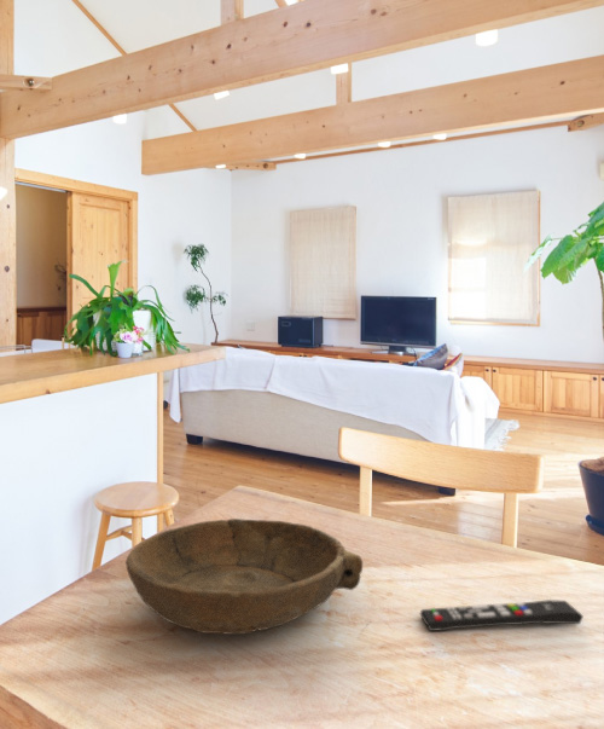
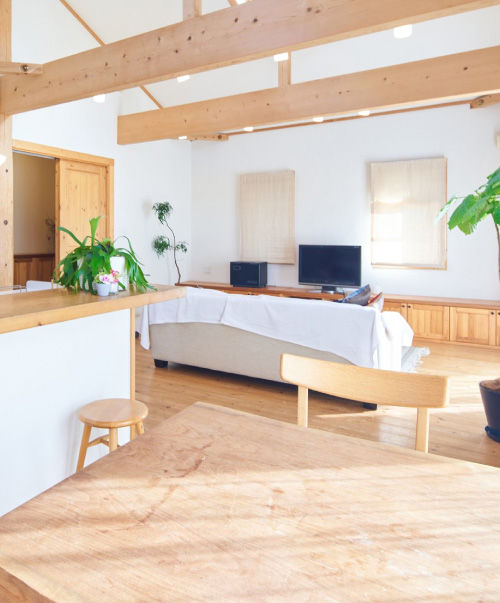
- remote control (500, 614)
- bowl (239, 572)
